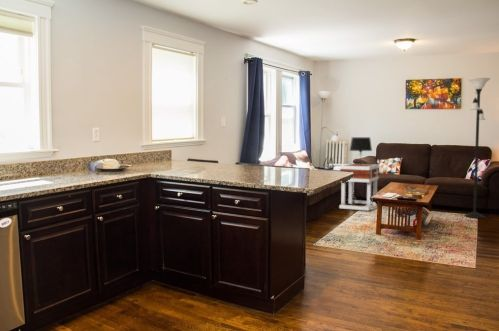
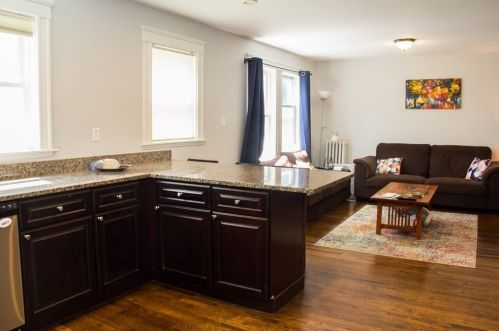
- floor lamp (476, 148)
- table lamp (360, 151)
- side table (360, 181)
